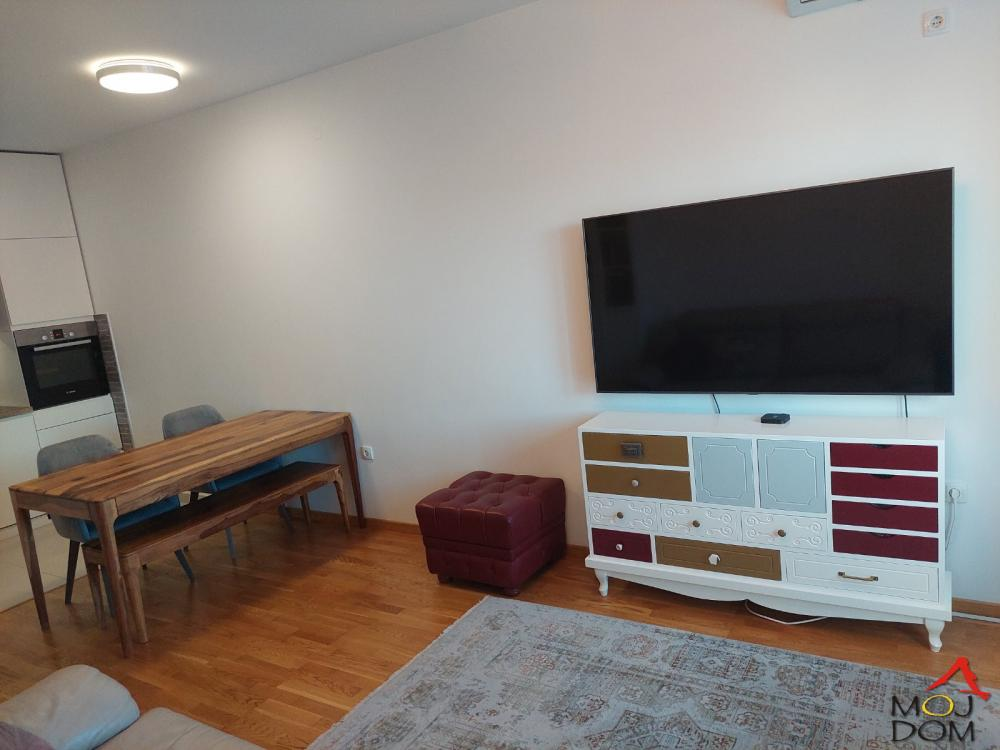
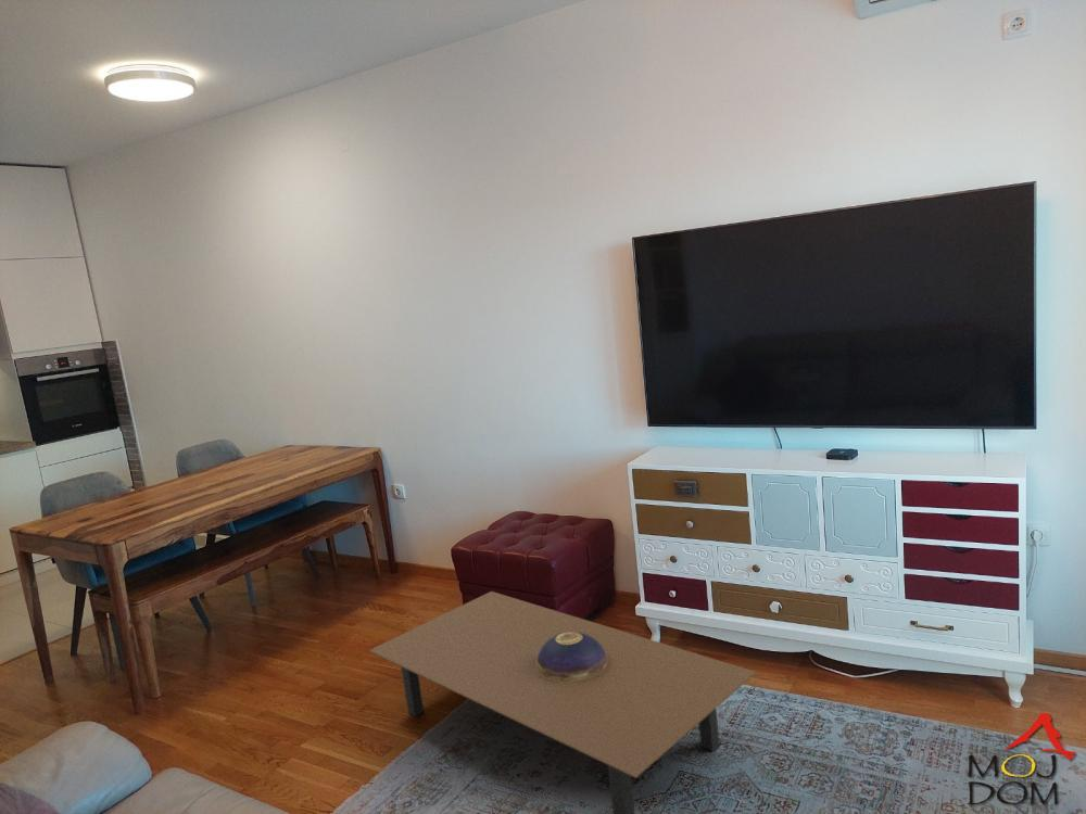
+ decorative bowl (570, 649)
+ coffee table (548, 694)
